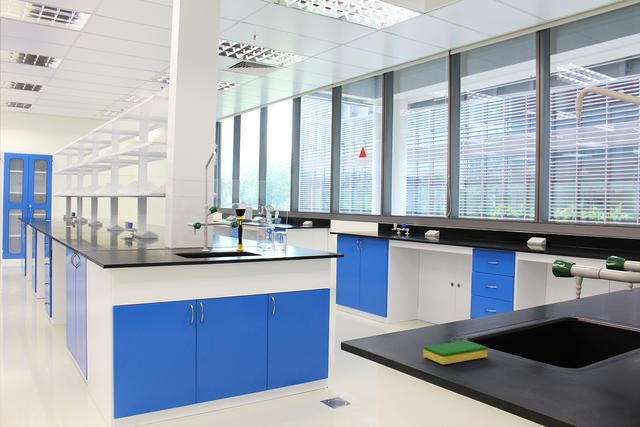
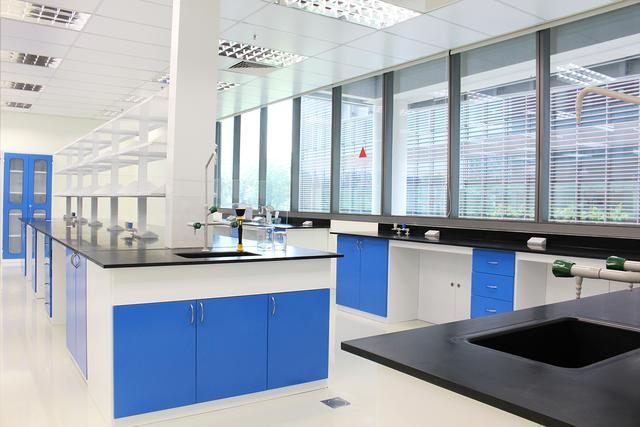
- dish sponge (455, 351)
